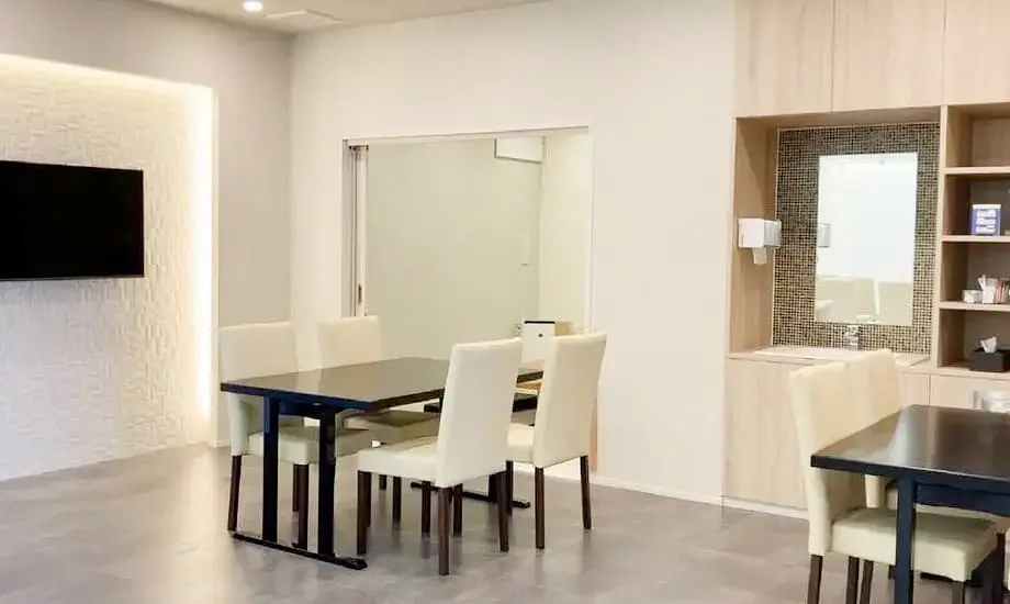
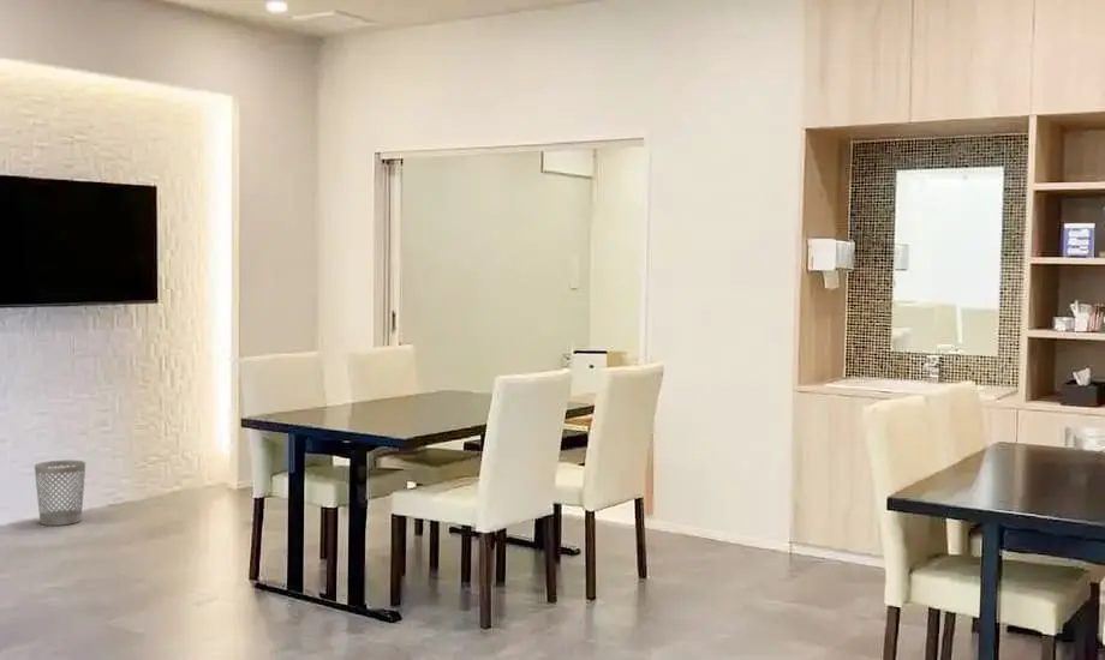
+ wastebasket (60, 492)
